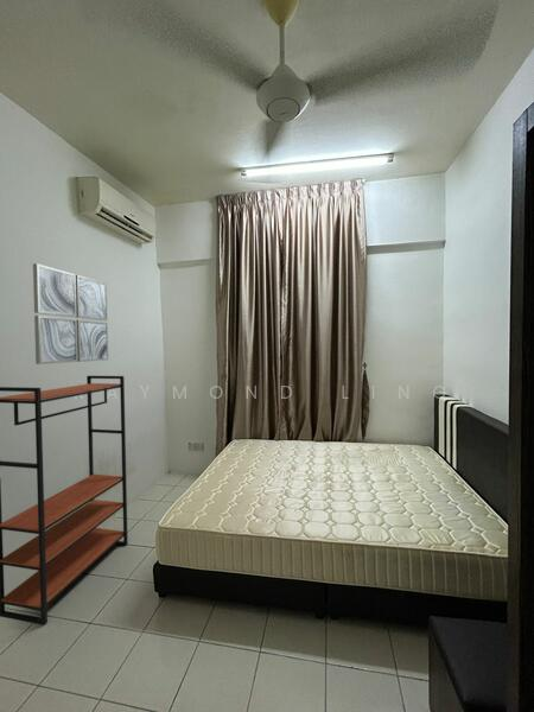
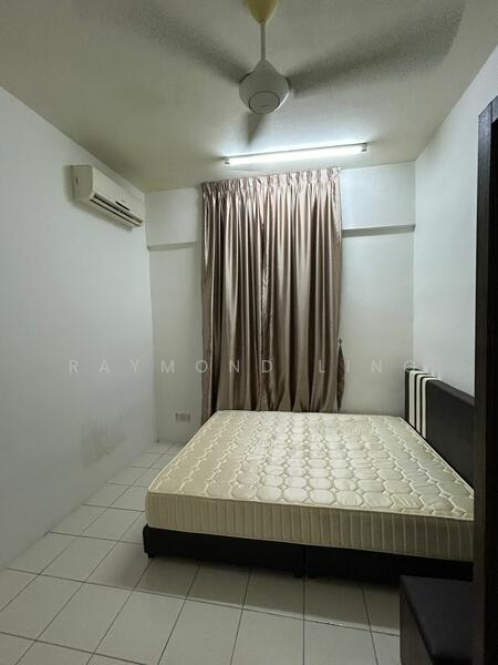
- wall art (75, 317)
- bookshelf (74, 484)
